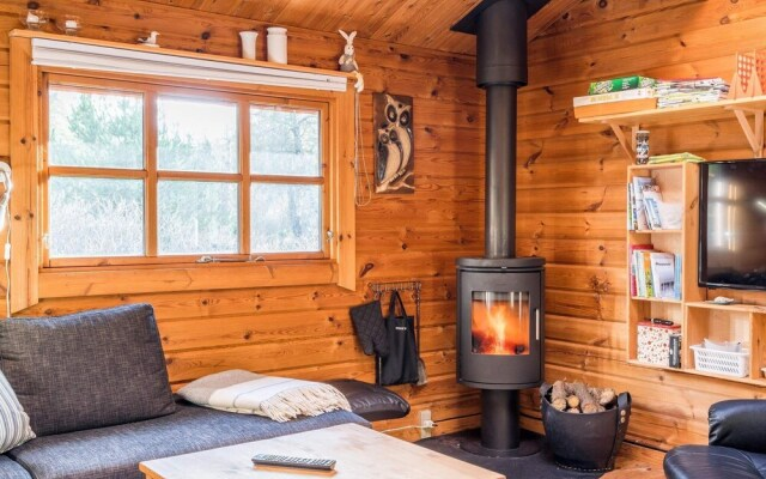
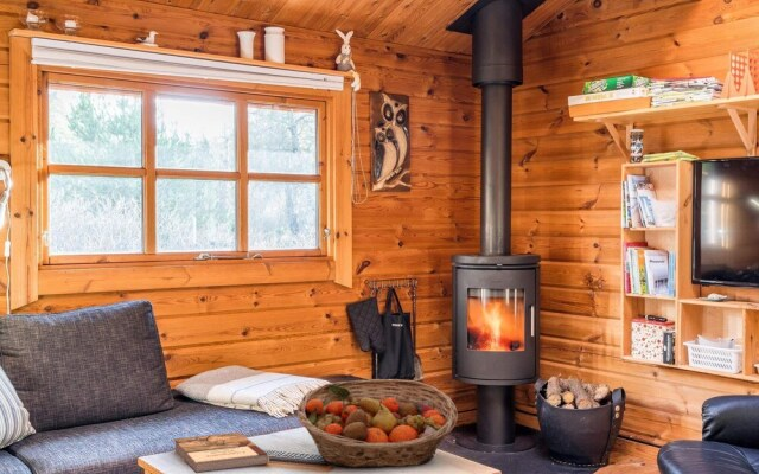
+ book (219, 450)
+ fruit basket (377, 422)
